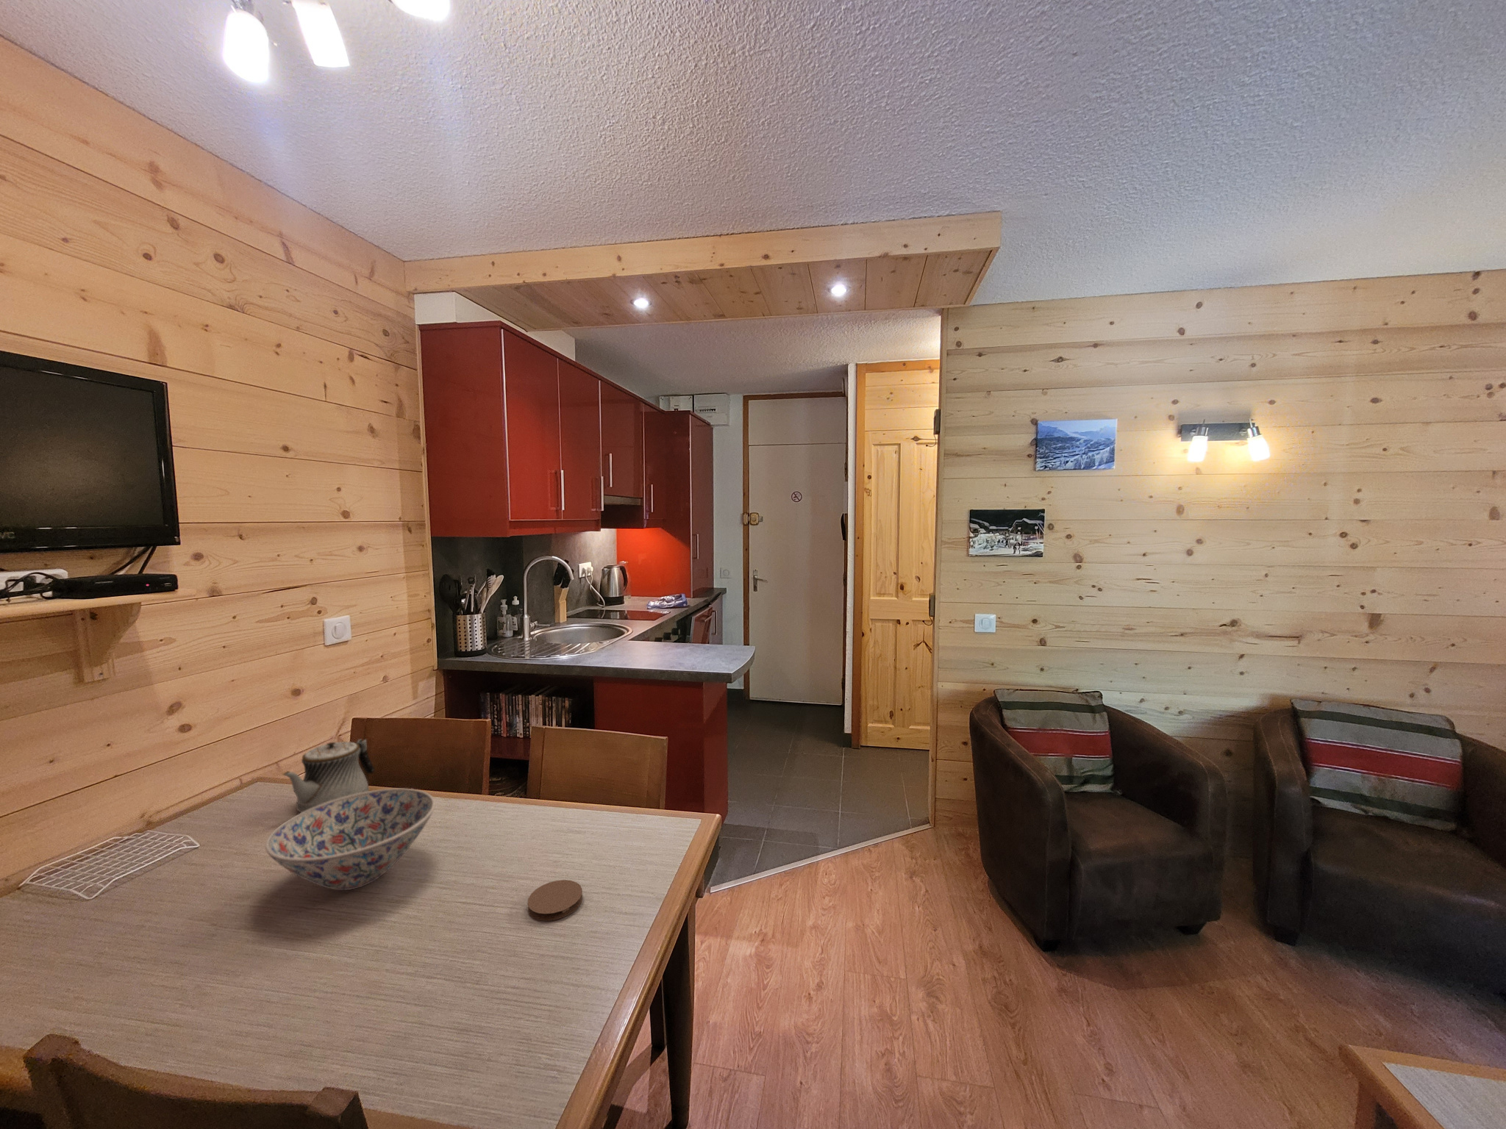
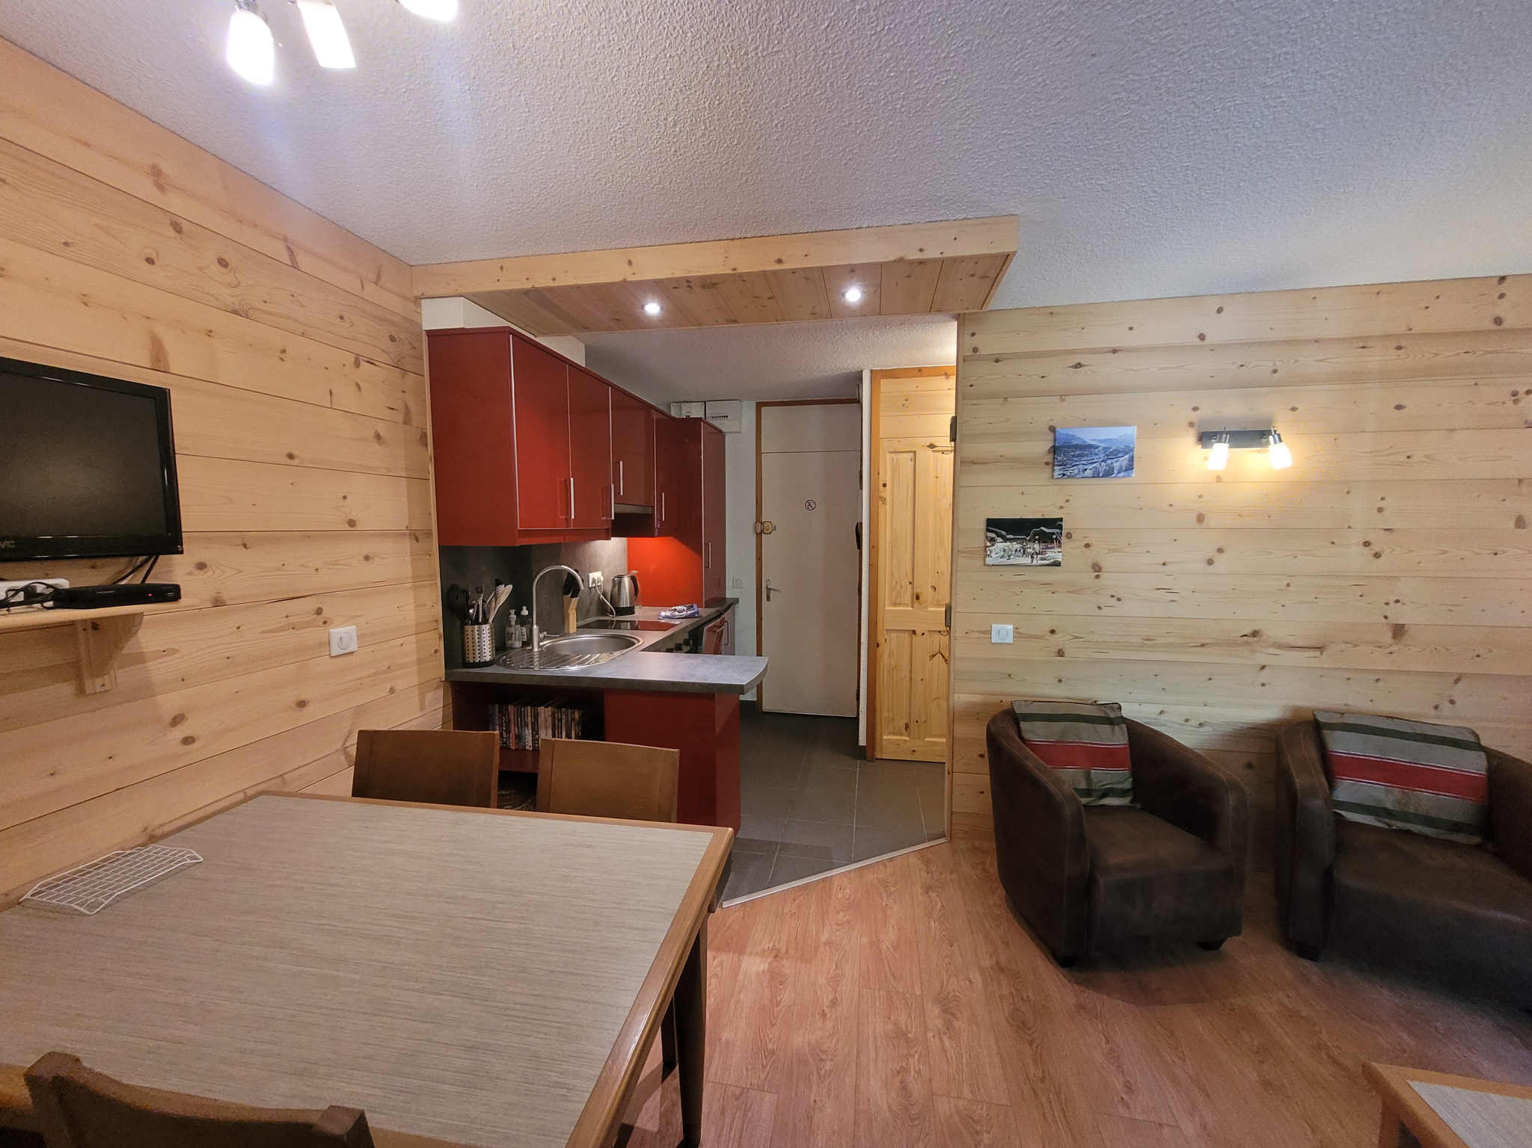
- coaster (555, 899)
- bowl (357, 849)
- teapot (331, 773)
